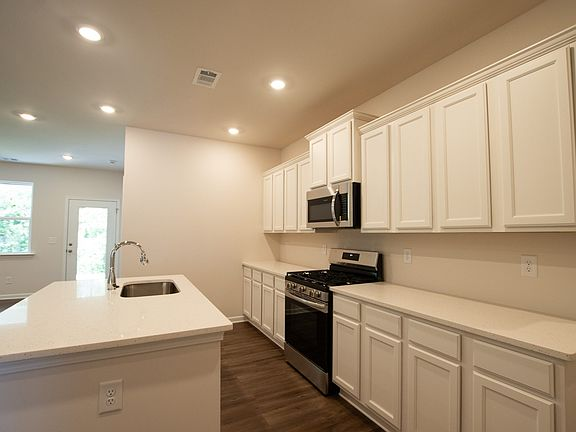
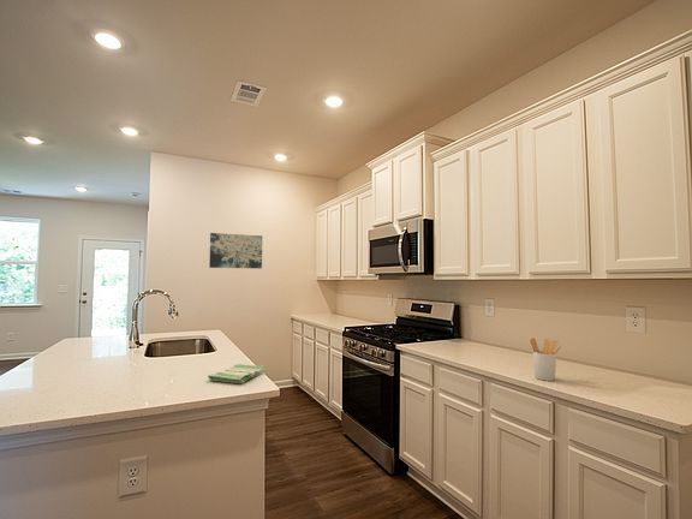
+ wall art (237, 251)
+ dish towel (238, 372)
+ utensil holder (547, 358)
